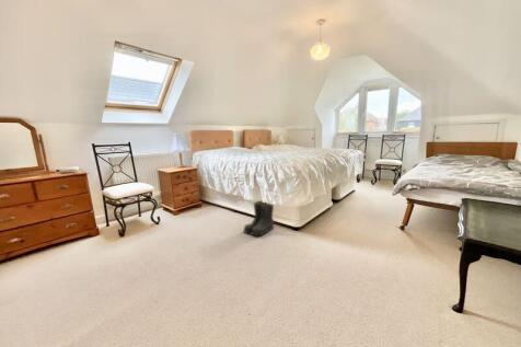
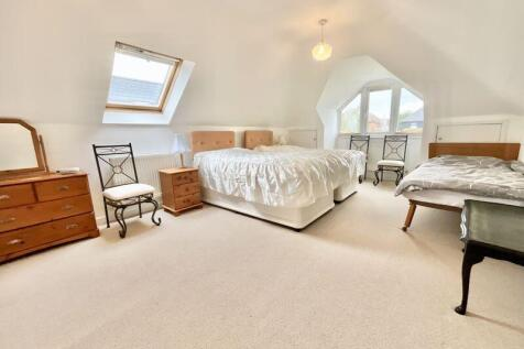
- boots (258, 217)
